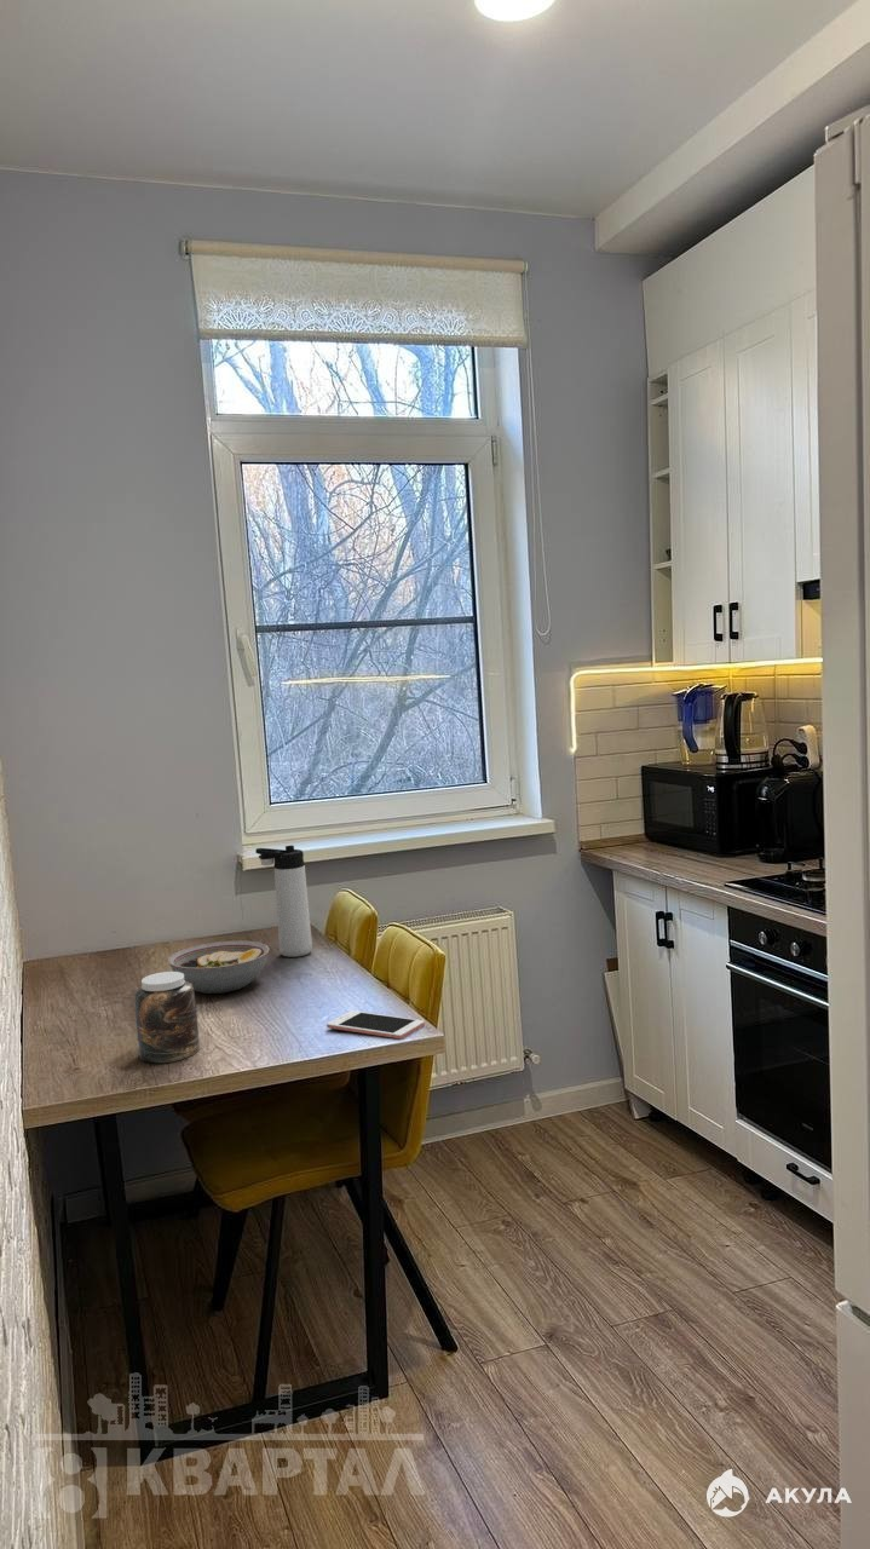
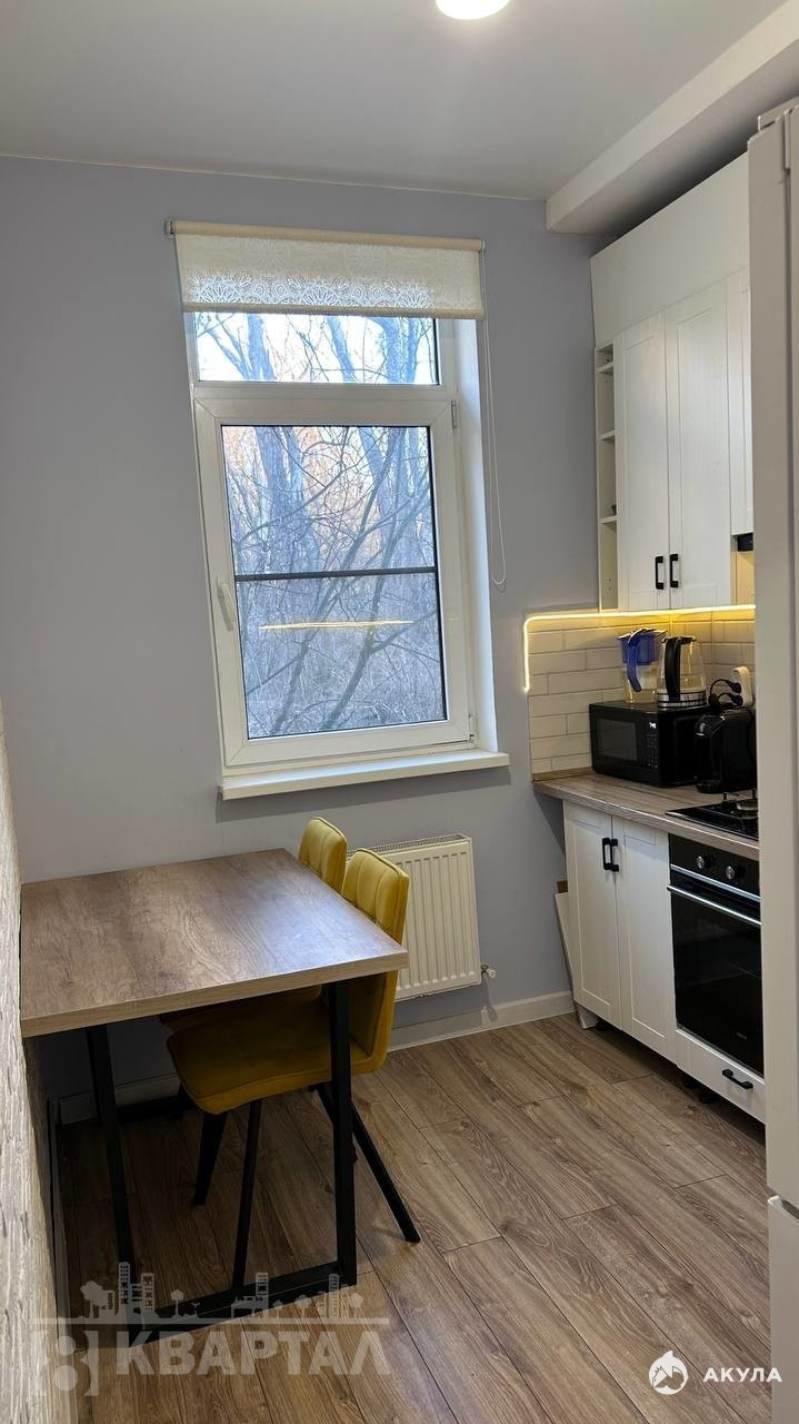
- thermos bottle (283, 900)
- cell phone (375, 1024)
- jar (166, 1014)
- bowl (220, 971)
